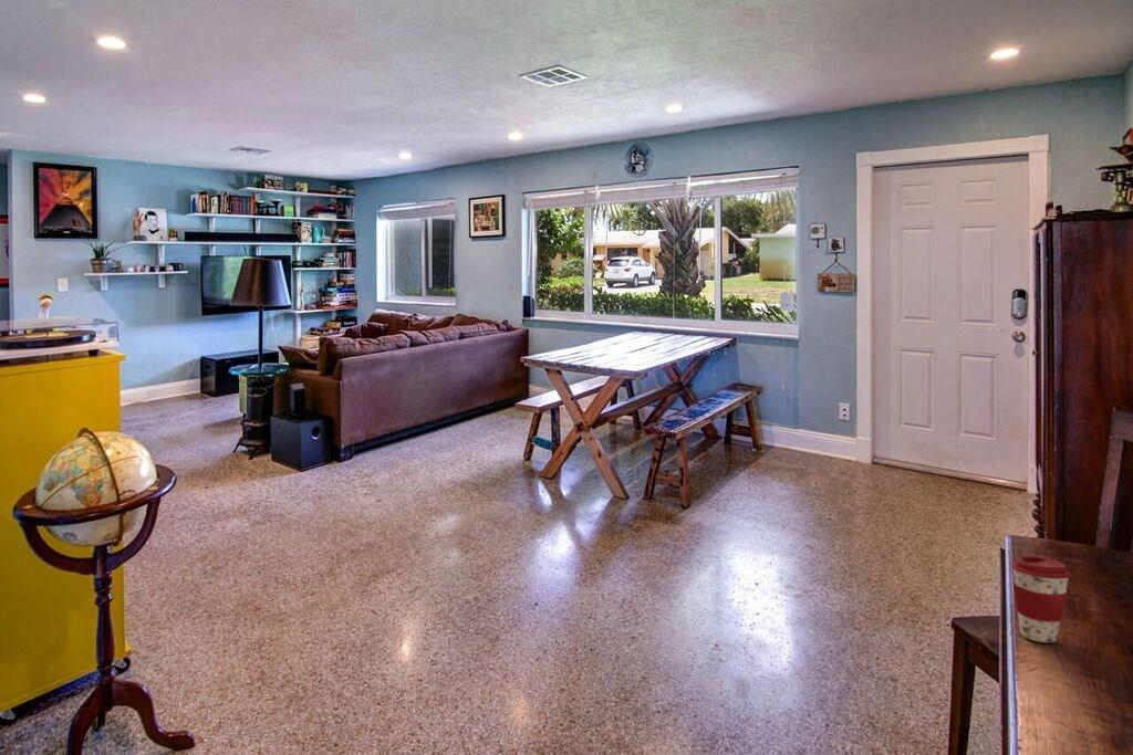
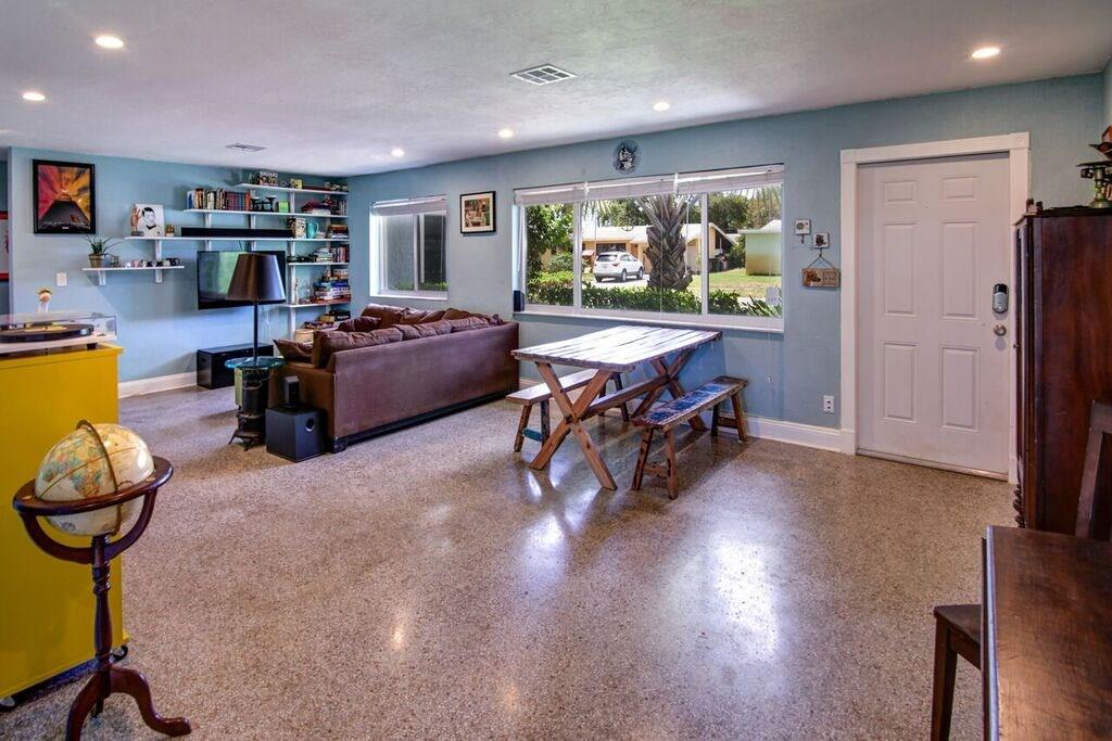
- coffee cup (1039, 598)
